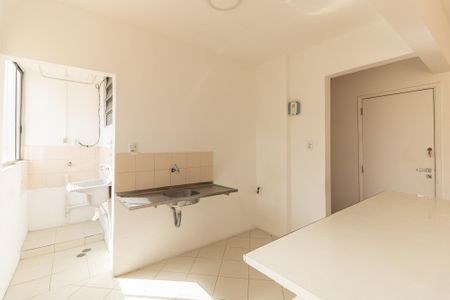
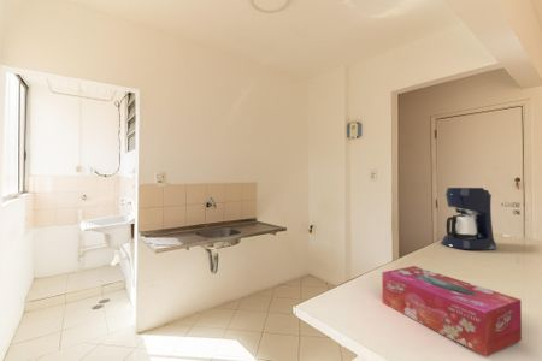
+ coffee maker (467, 215)
+ tissue box (442, 301)
